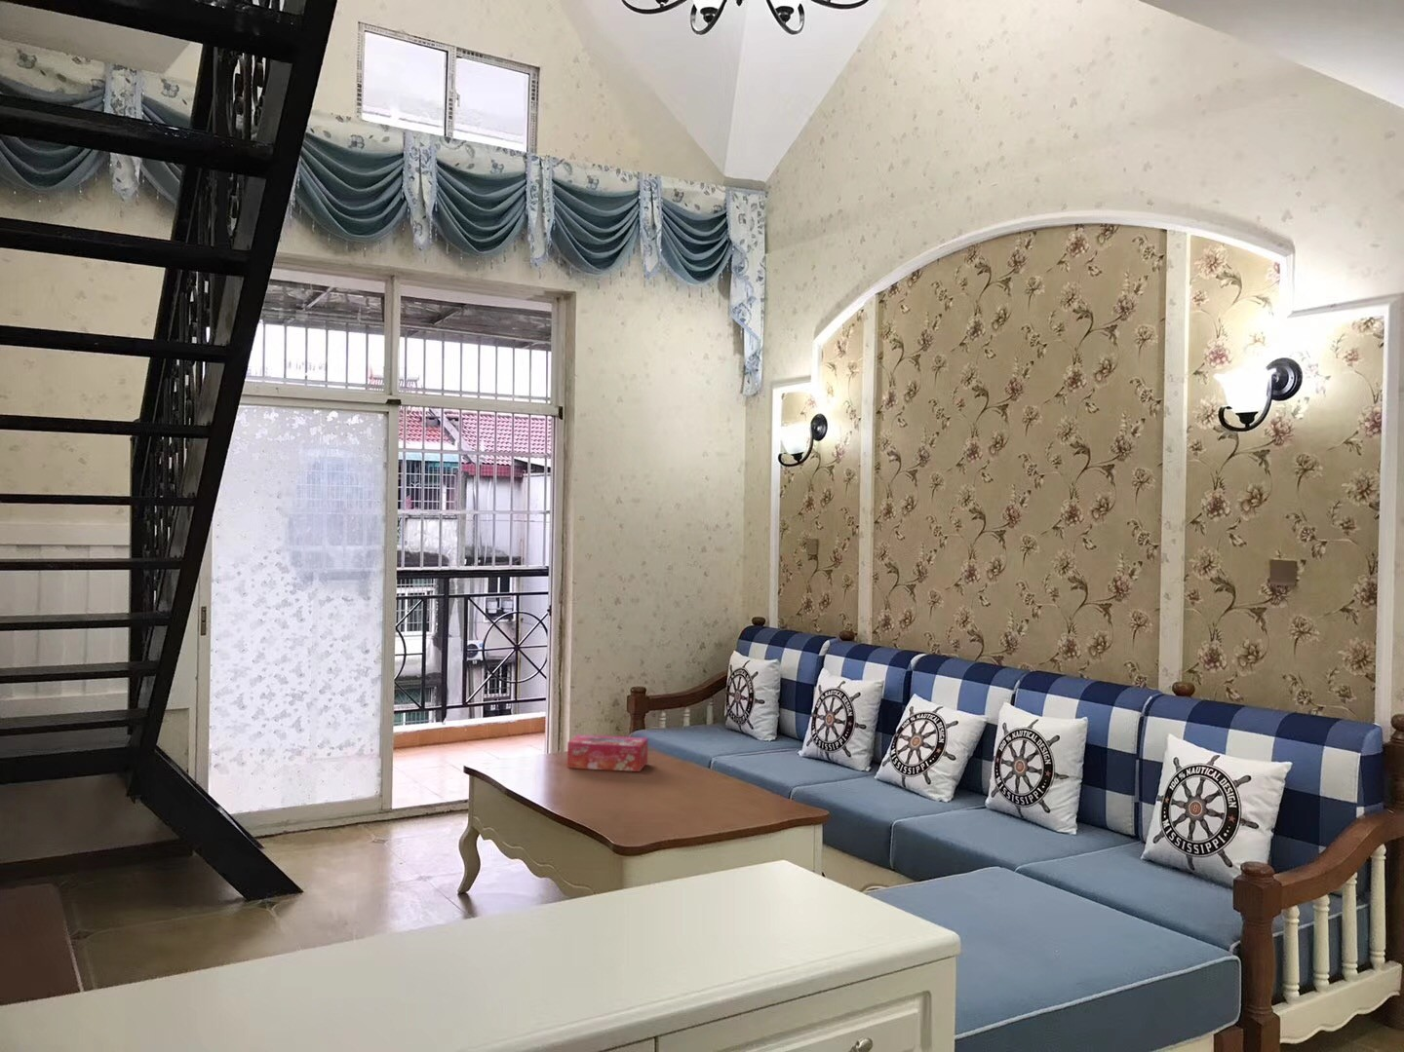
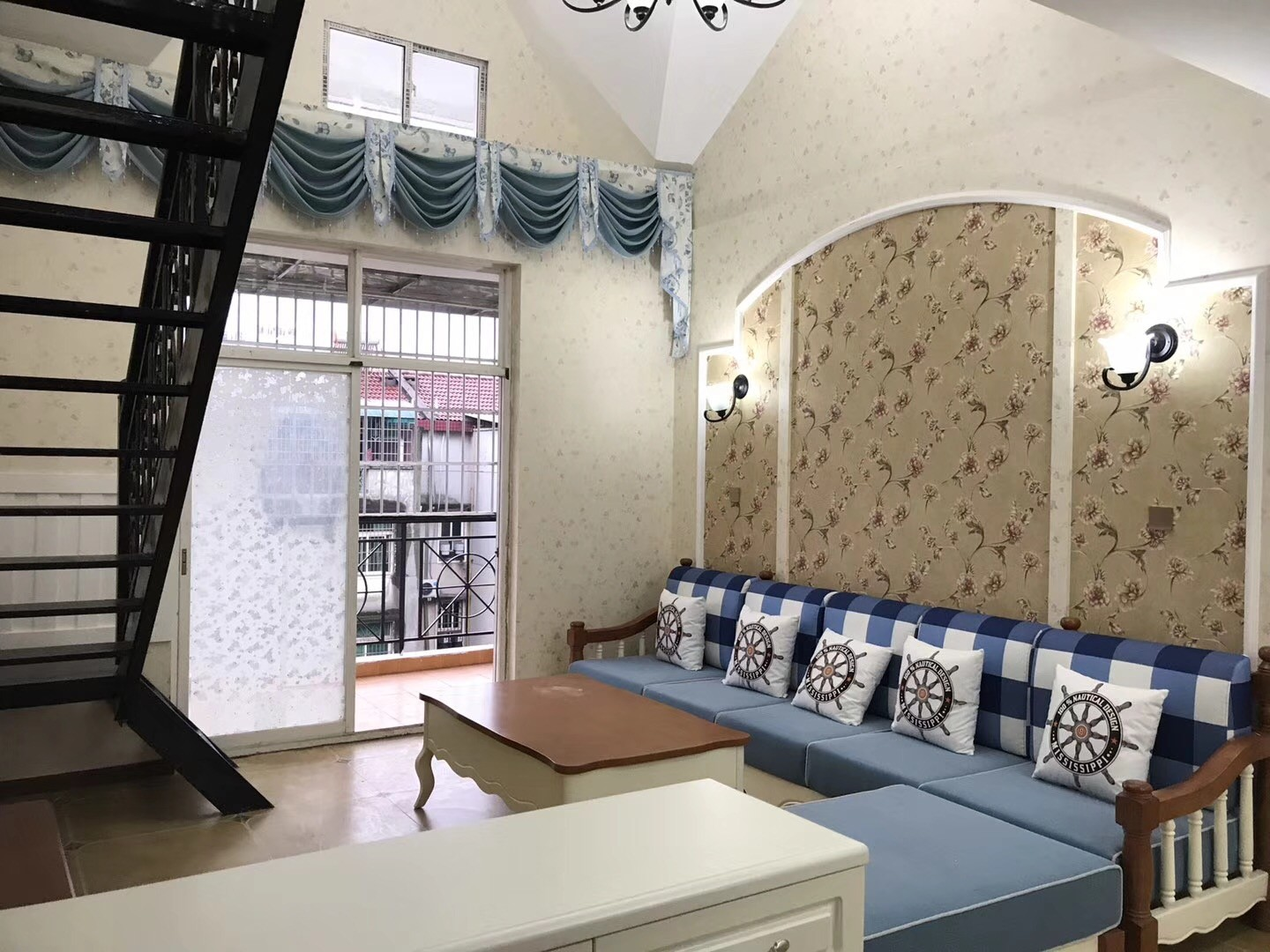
- tissue box (607, 753)
